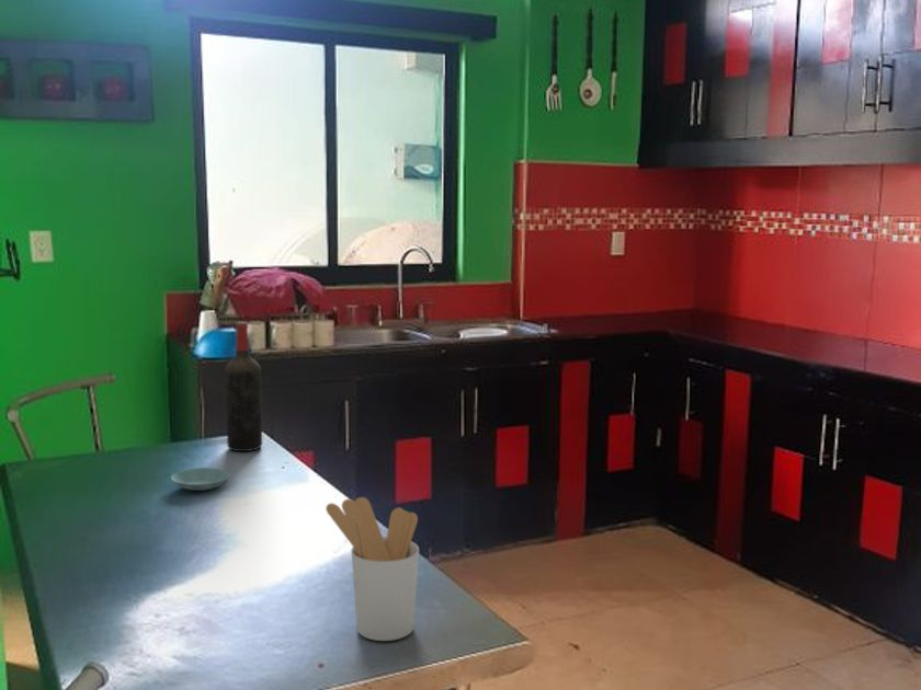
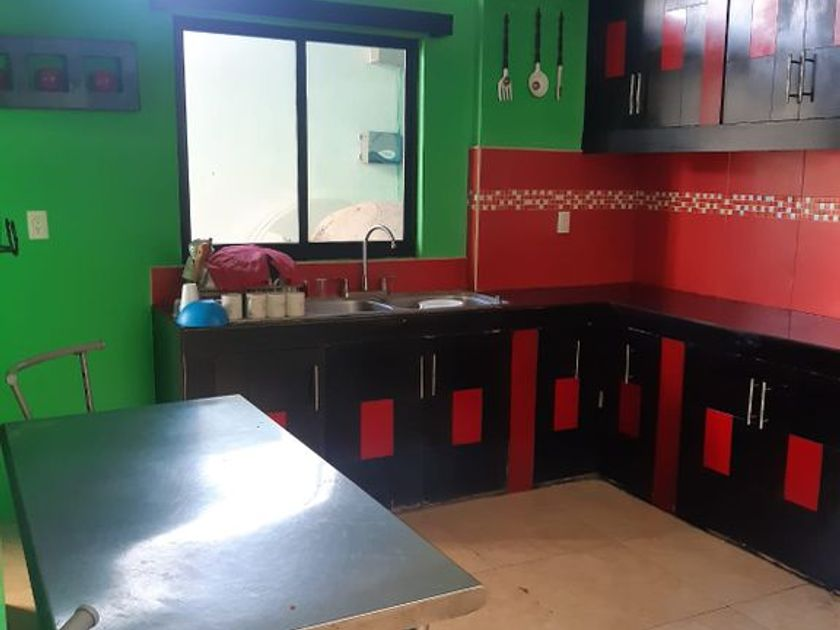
- wine bottle (243, 386)
- utensil holder (373, 564)
- saucer (201, 481)
